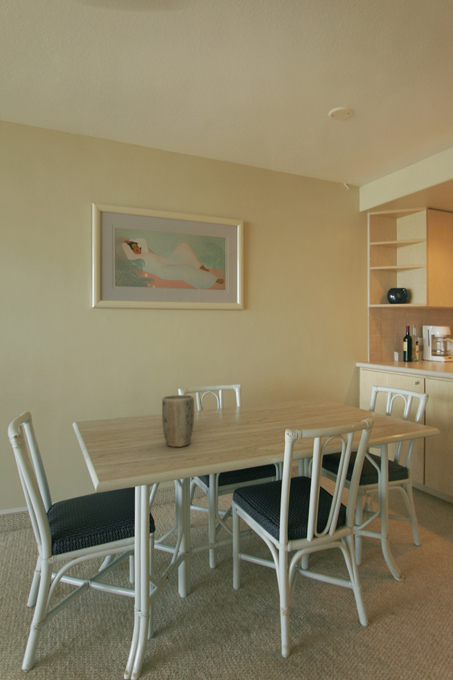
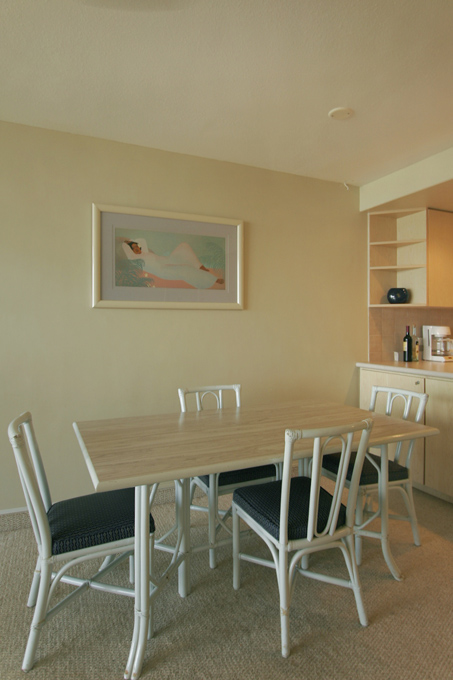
- plant pot (178, 420)
